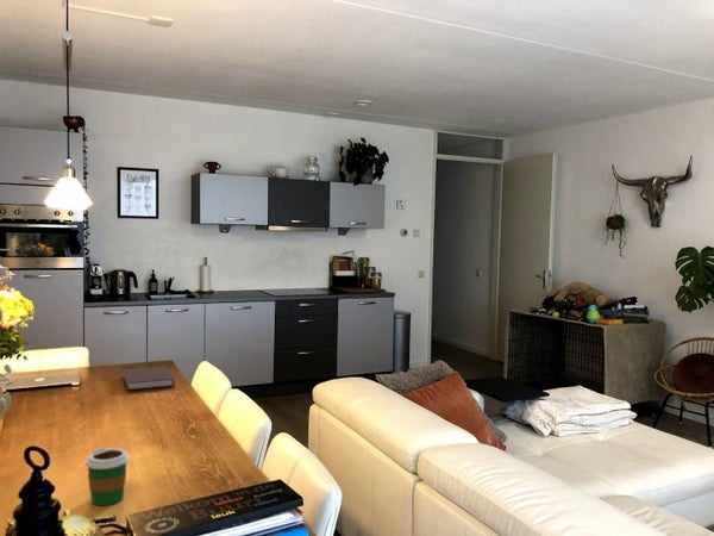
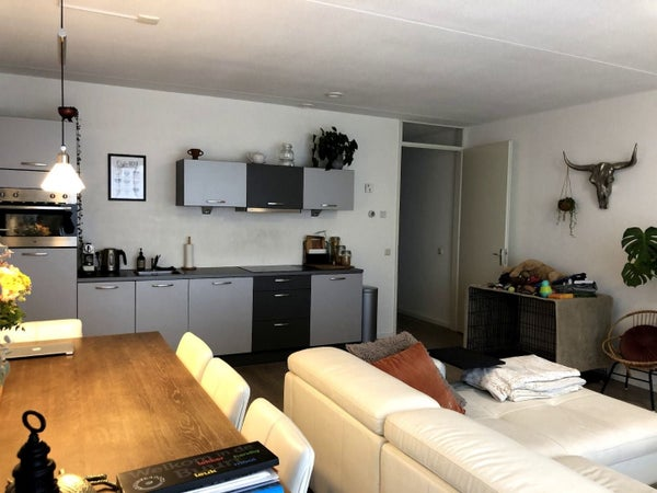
- coffee cup (107, 475)
- notebook (148, 378)
